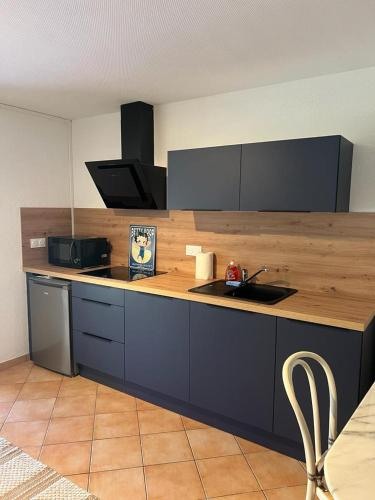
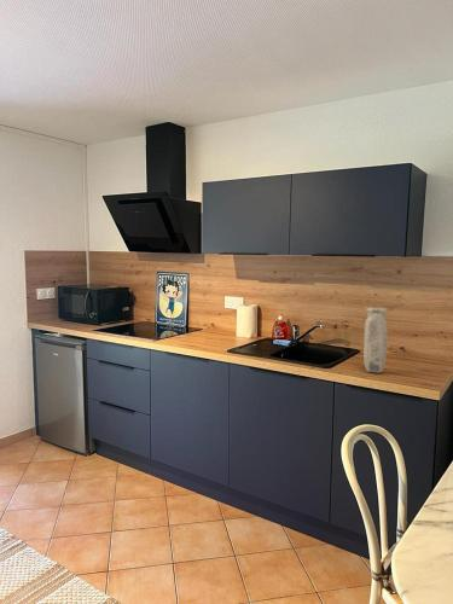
+ vase (376, 339)
